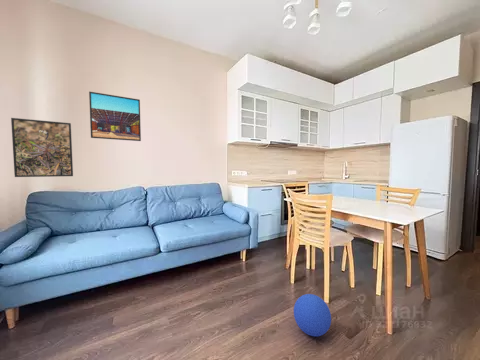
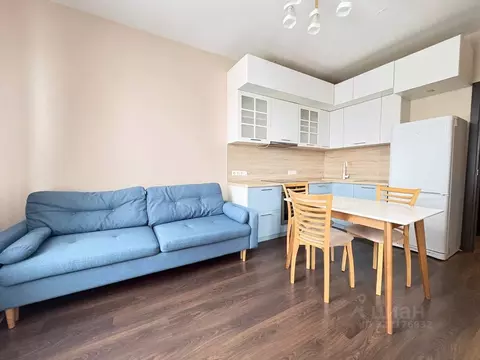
- ball (311, 314)
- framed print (116, 117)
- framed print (44, 148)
